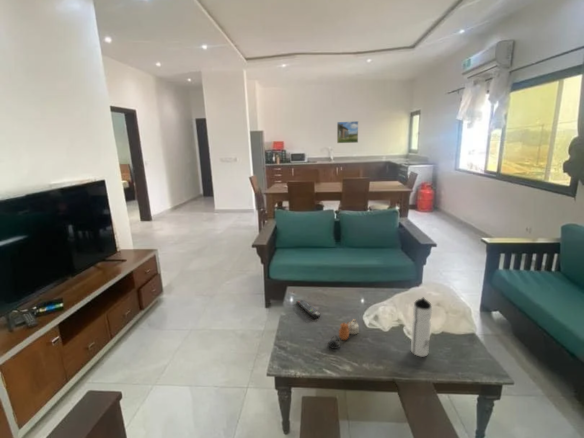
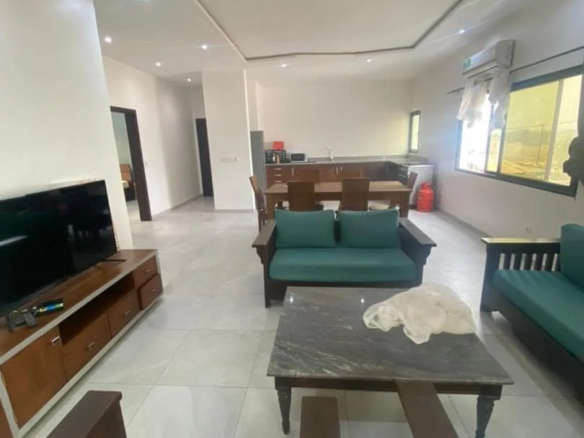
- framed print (347, 132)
- teapot (344, 330)
- remote control (307, 308)
- water bottle (421, 325)
